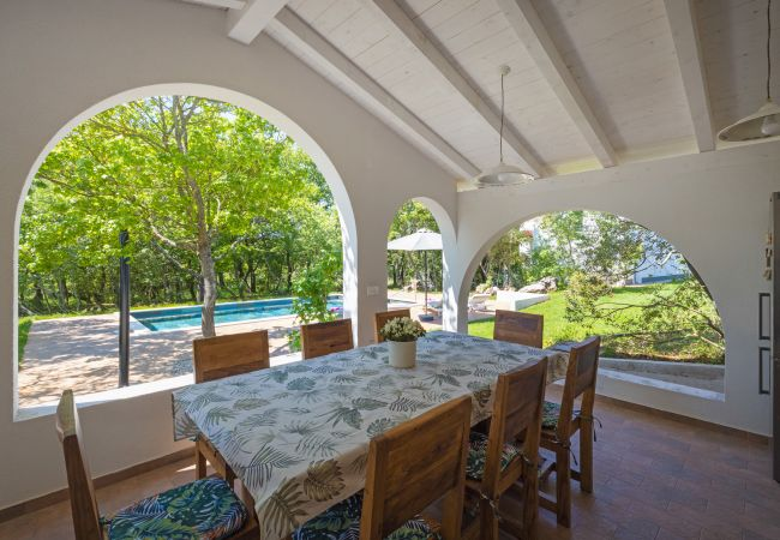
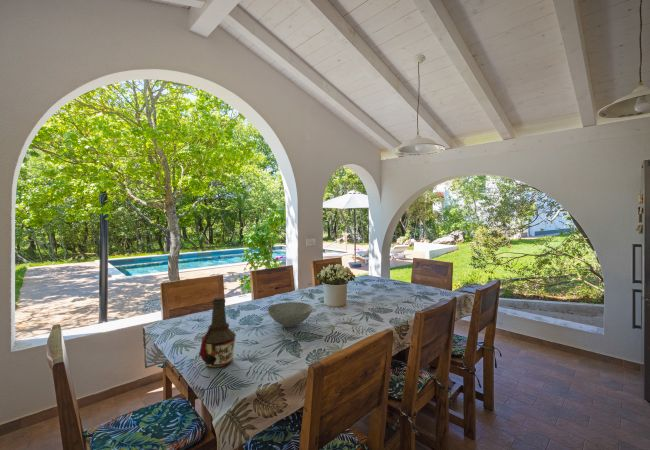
+ bottle (217, 330)
+ bowl (290, 316)
